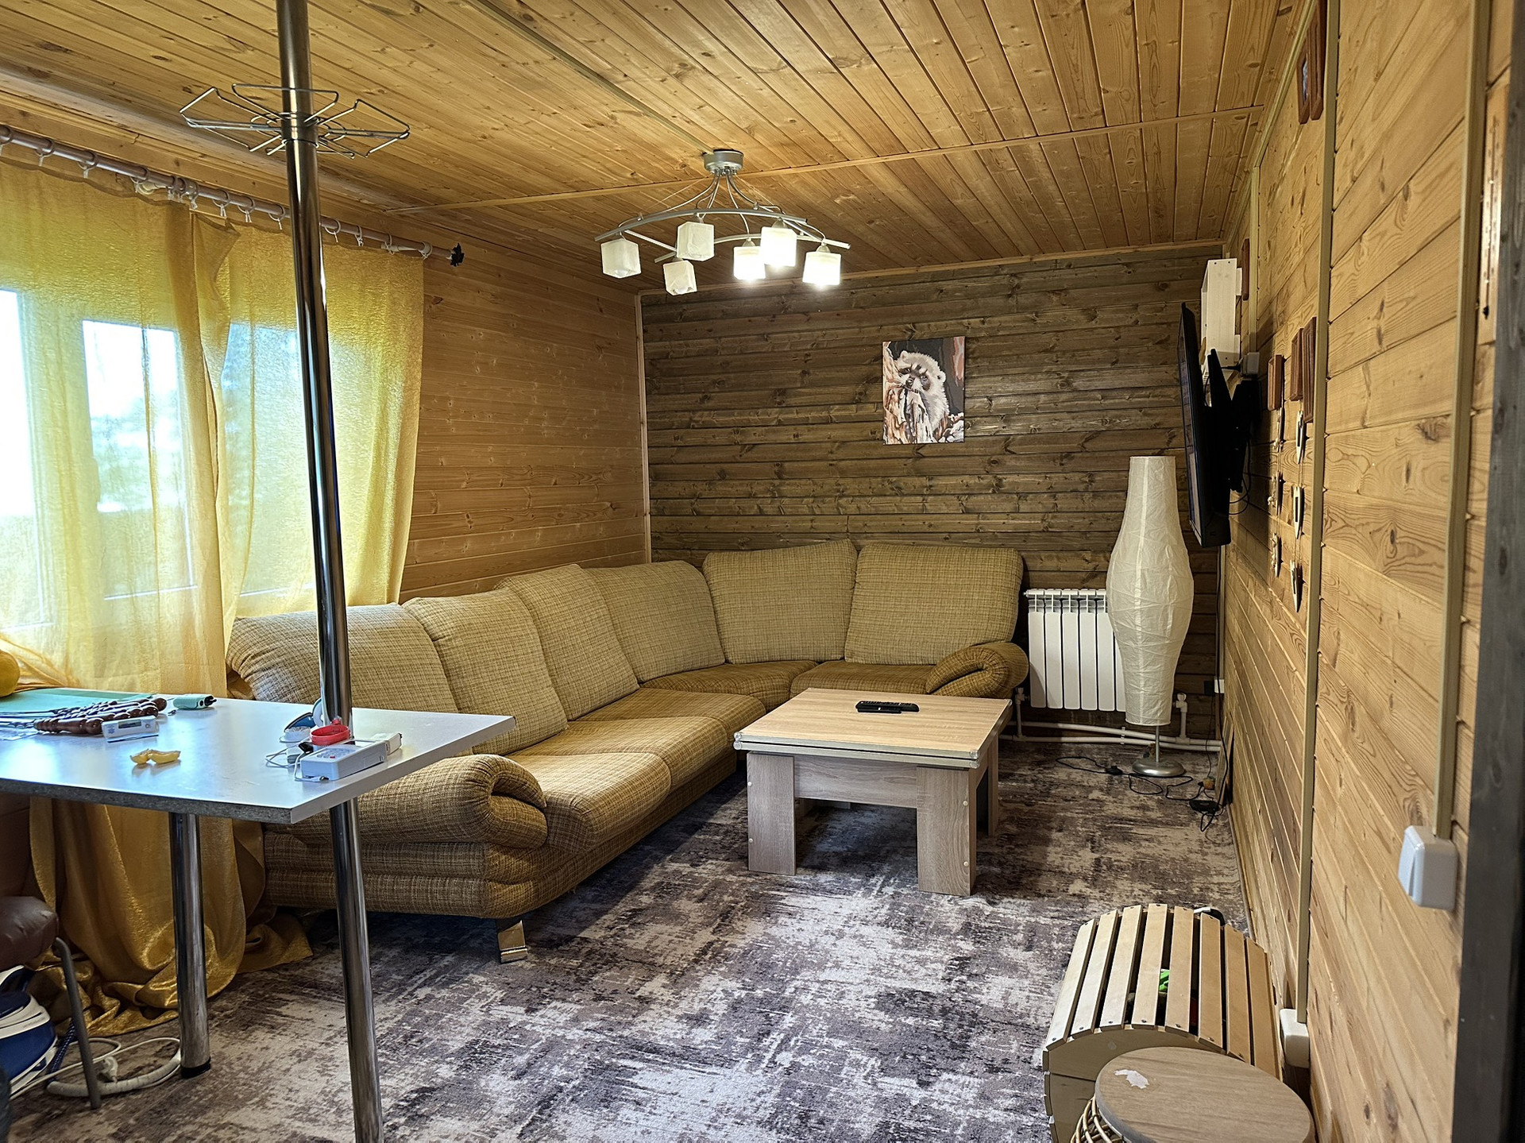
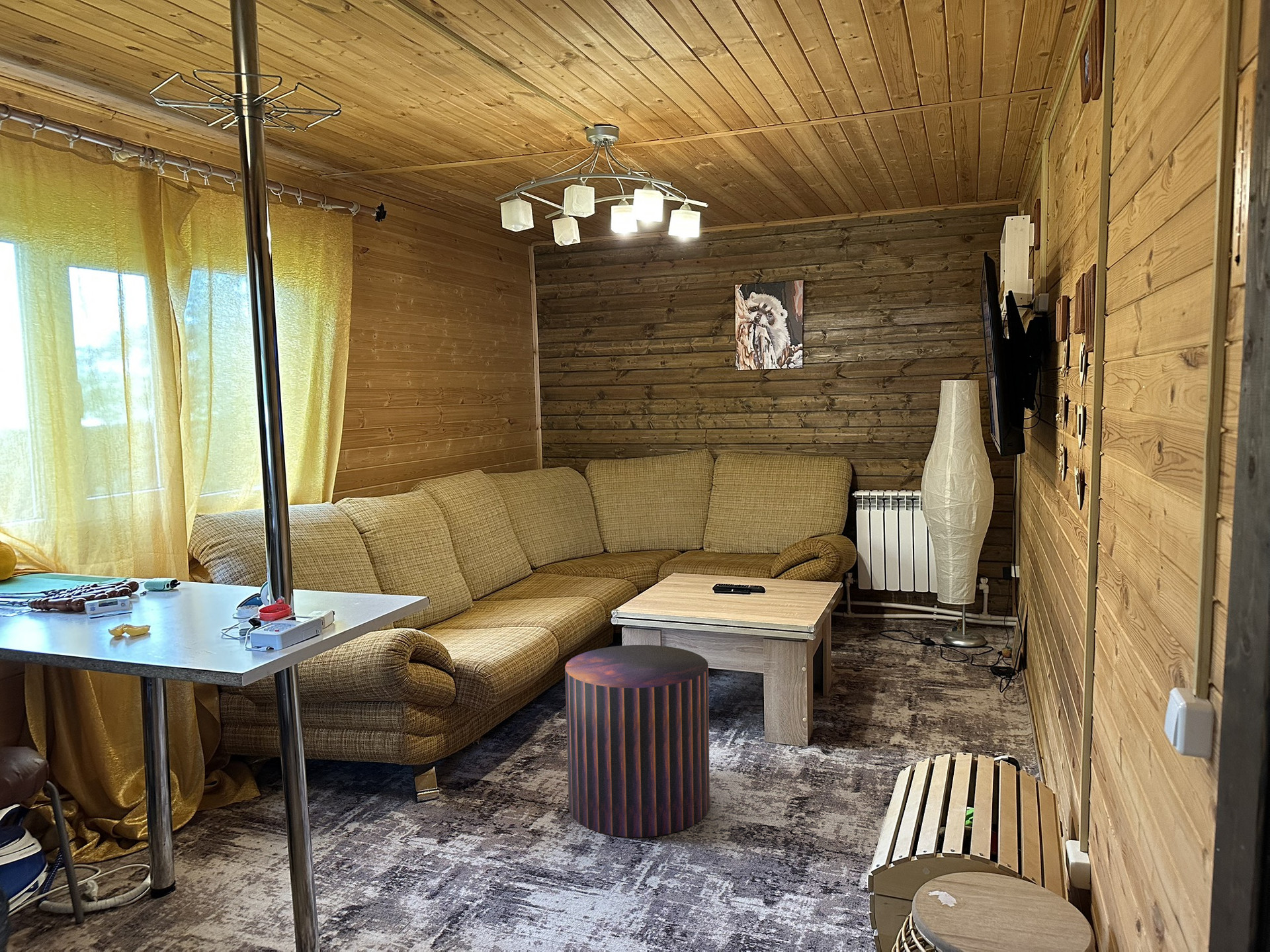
+ stool (638, 734)
